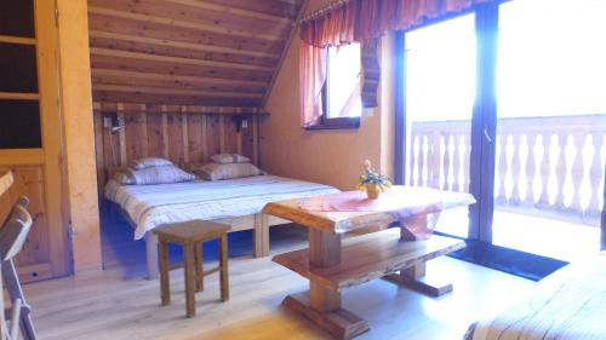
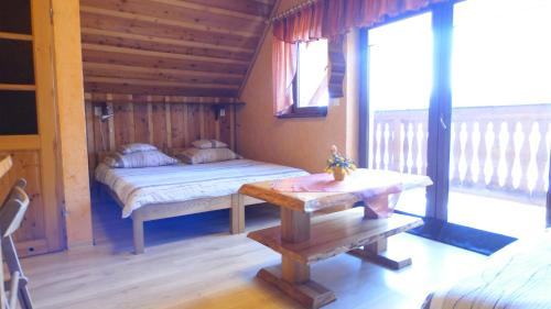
- stool (194, 264)
